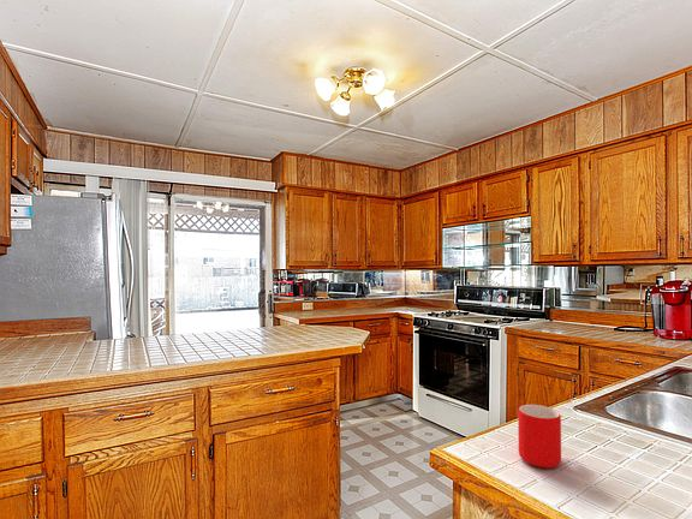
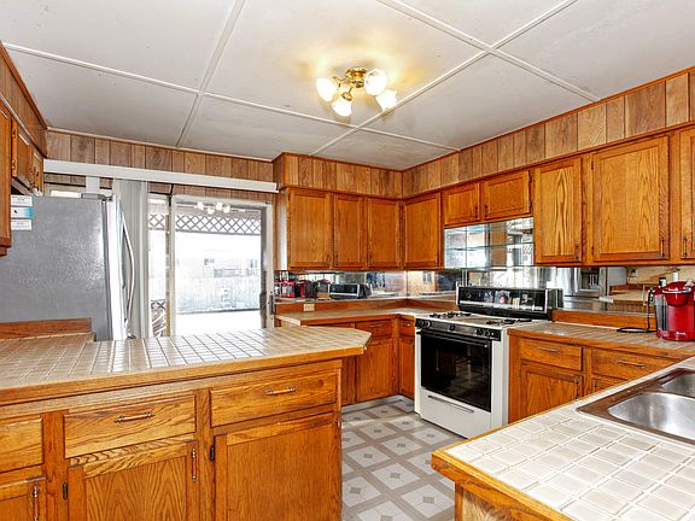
- mug (543, 432)
